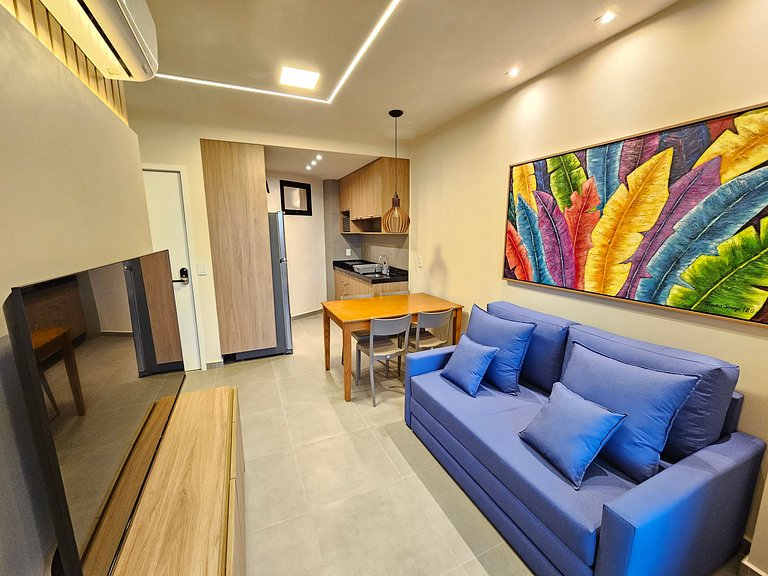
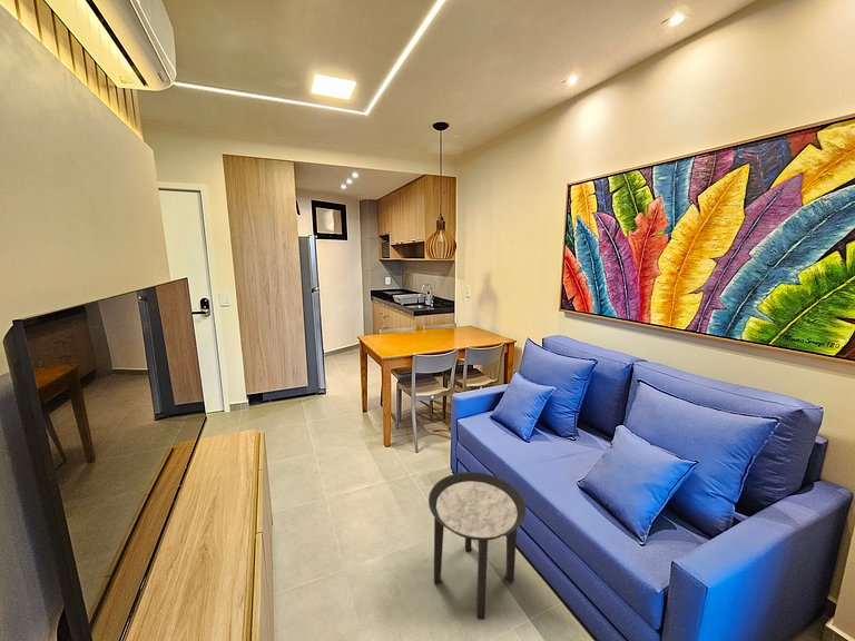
+ side table (474, 539)
